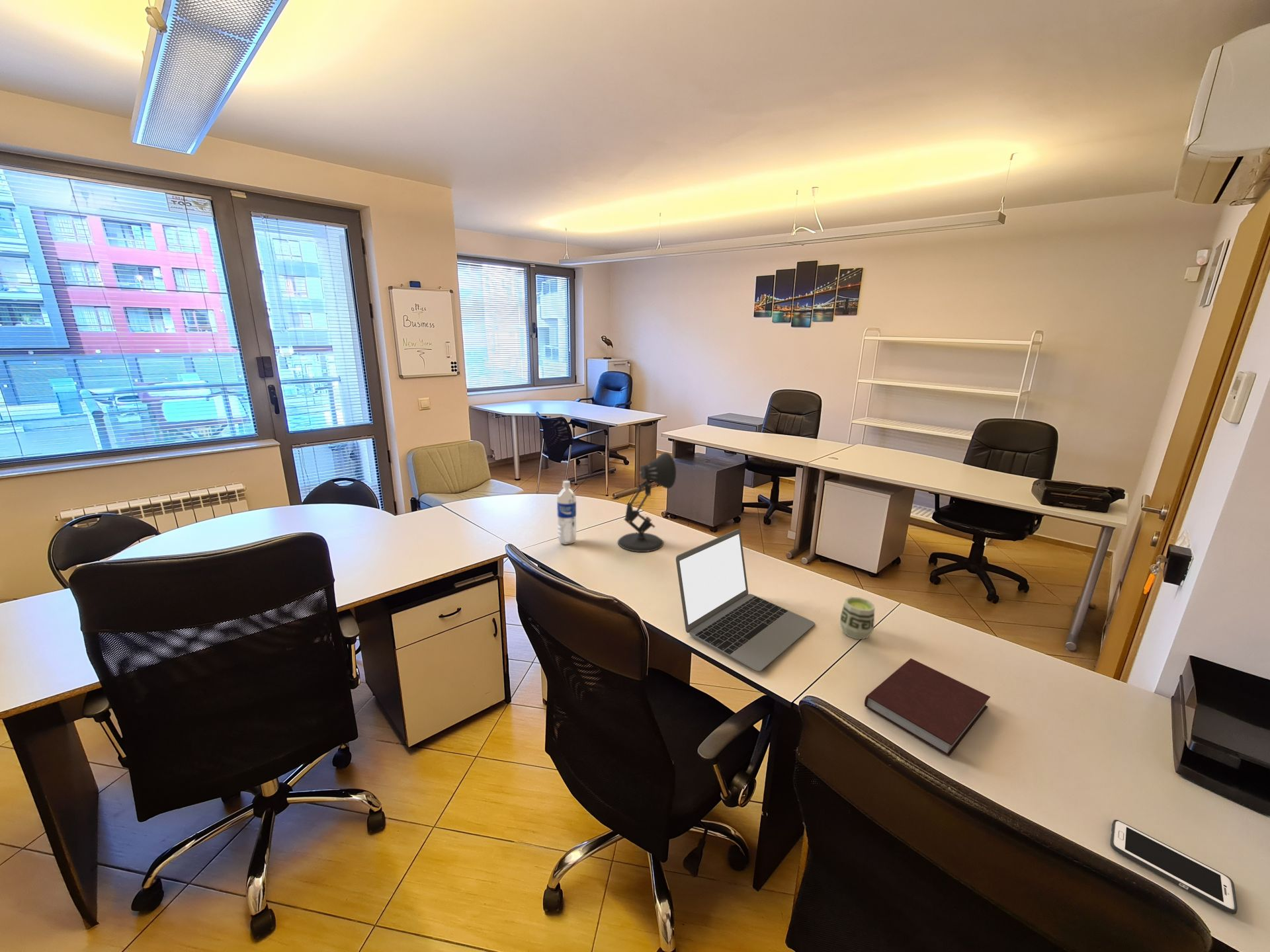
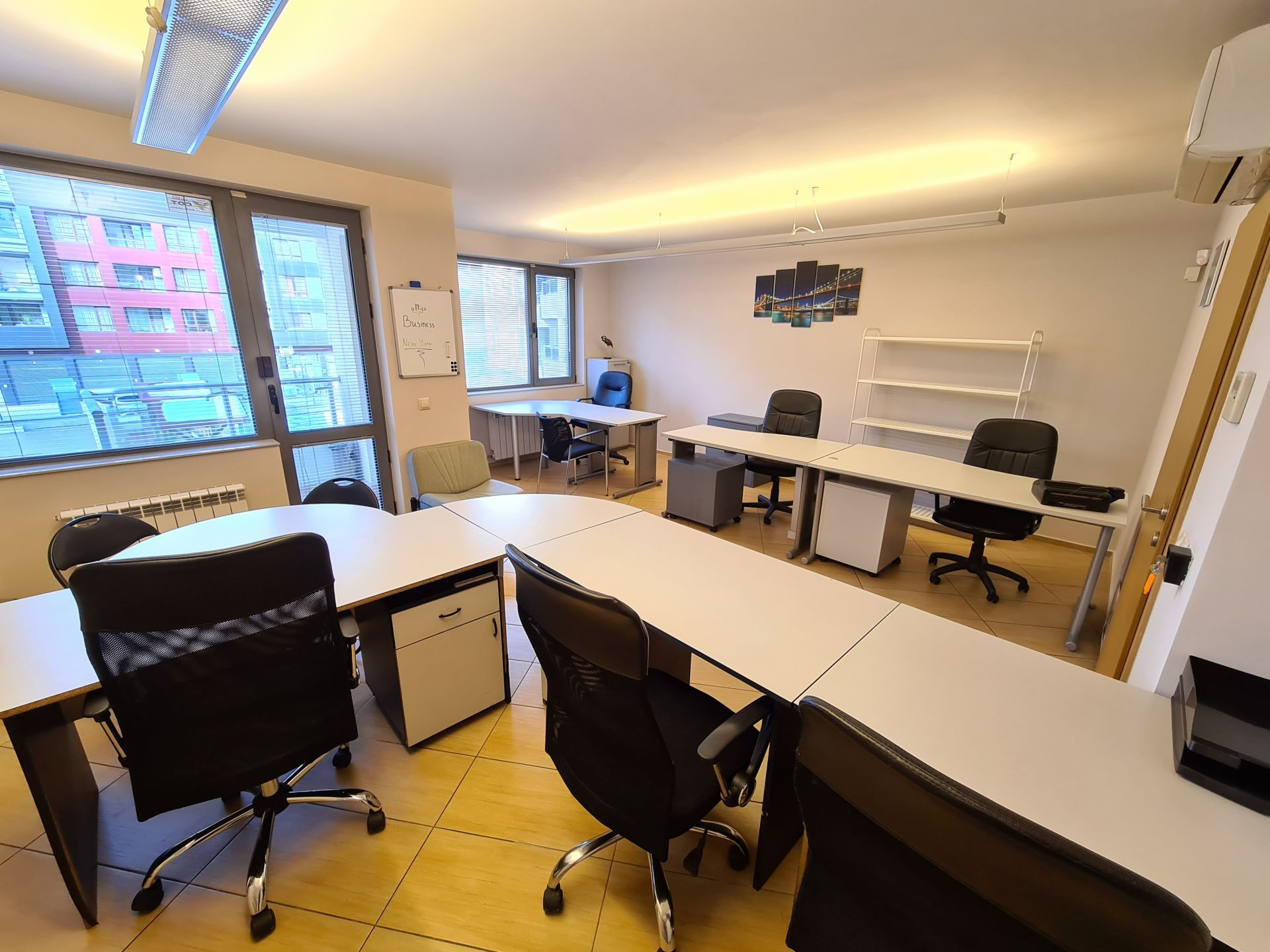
- laptop (747, 591)
- desk lamp (644, 499)
- water bottle (566, 512)
- cell phone (1169, 863)
- notebook (927, 701)
- cup (857, 617)
